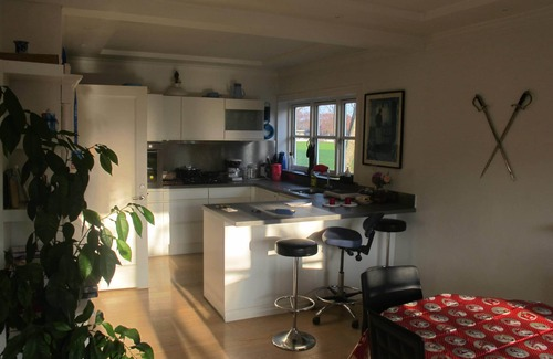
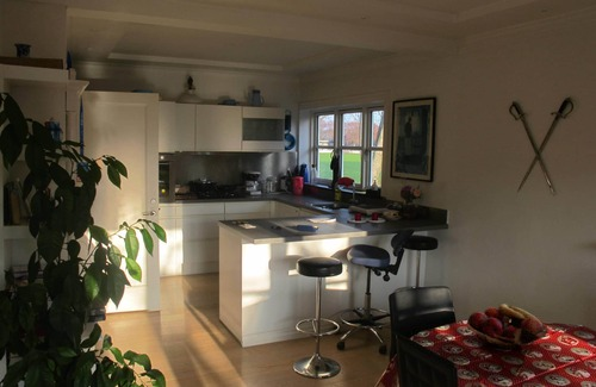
+ fruit basket (507, 324)
